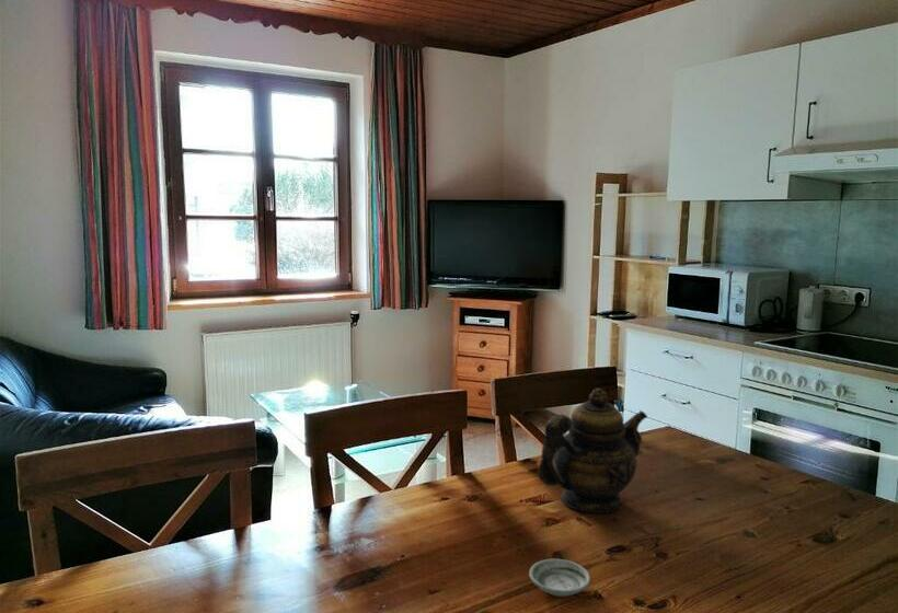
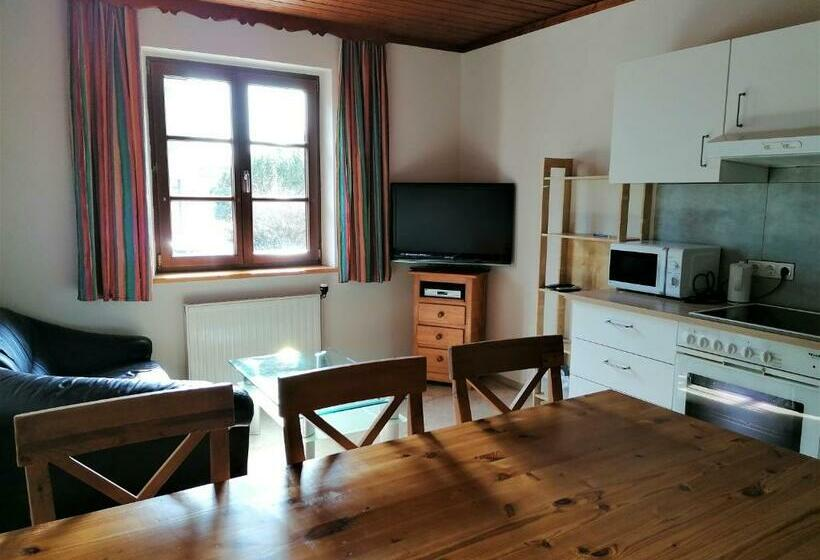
- teapot (592, 446)
- saucer (559, 580)
